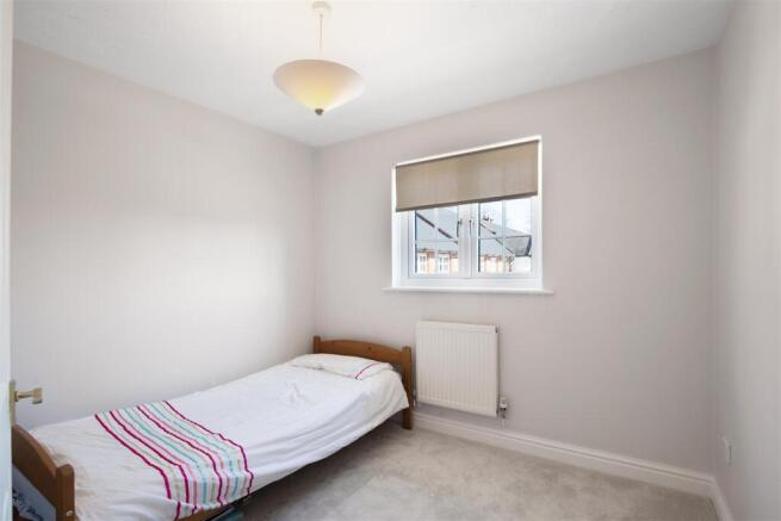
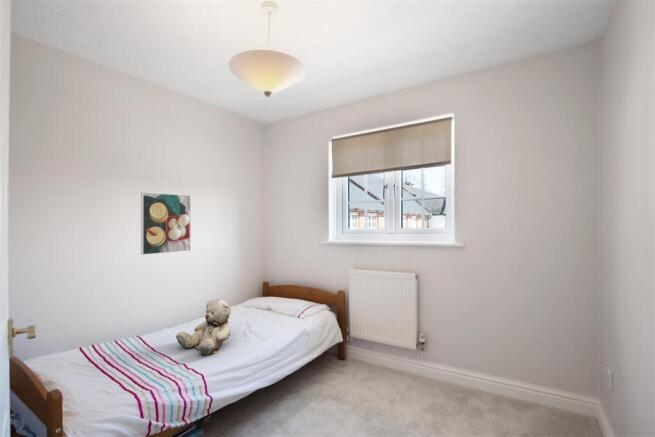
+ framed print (167, 223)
+ teddy bear (208, 323)
